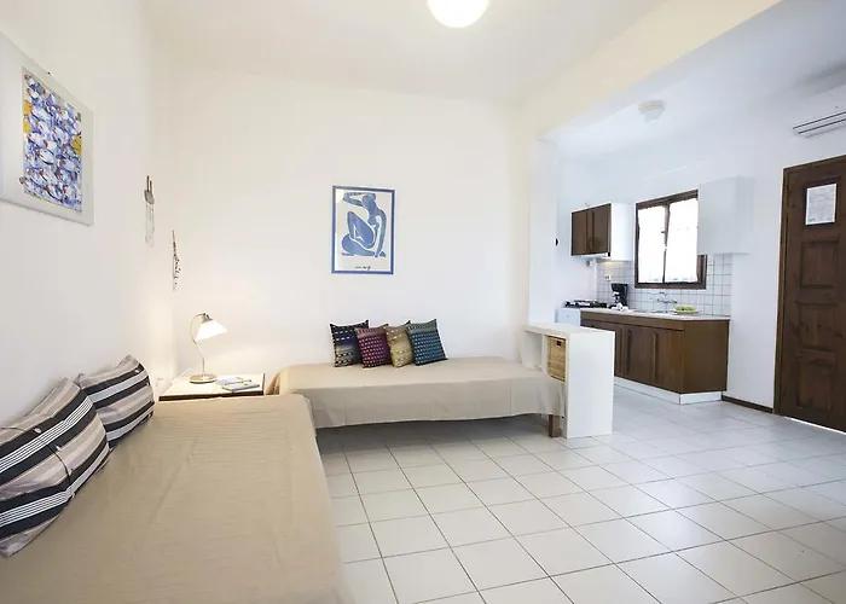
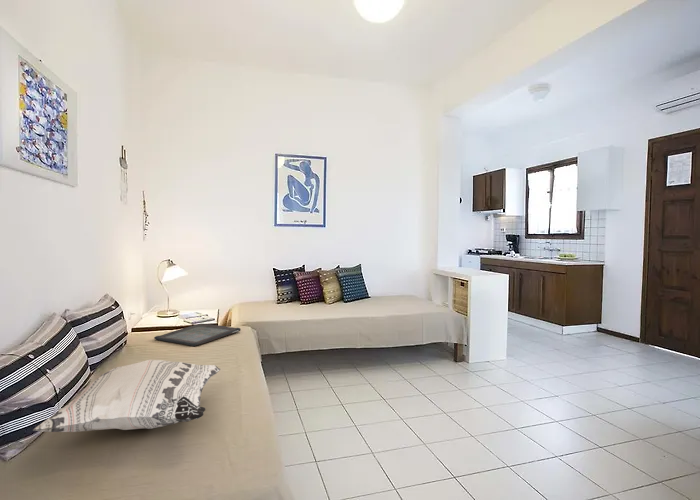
+ serving tray (198, 333)
+ decorative pillow (145, 393)
